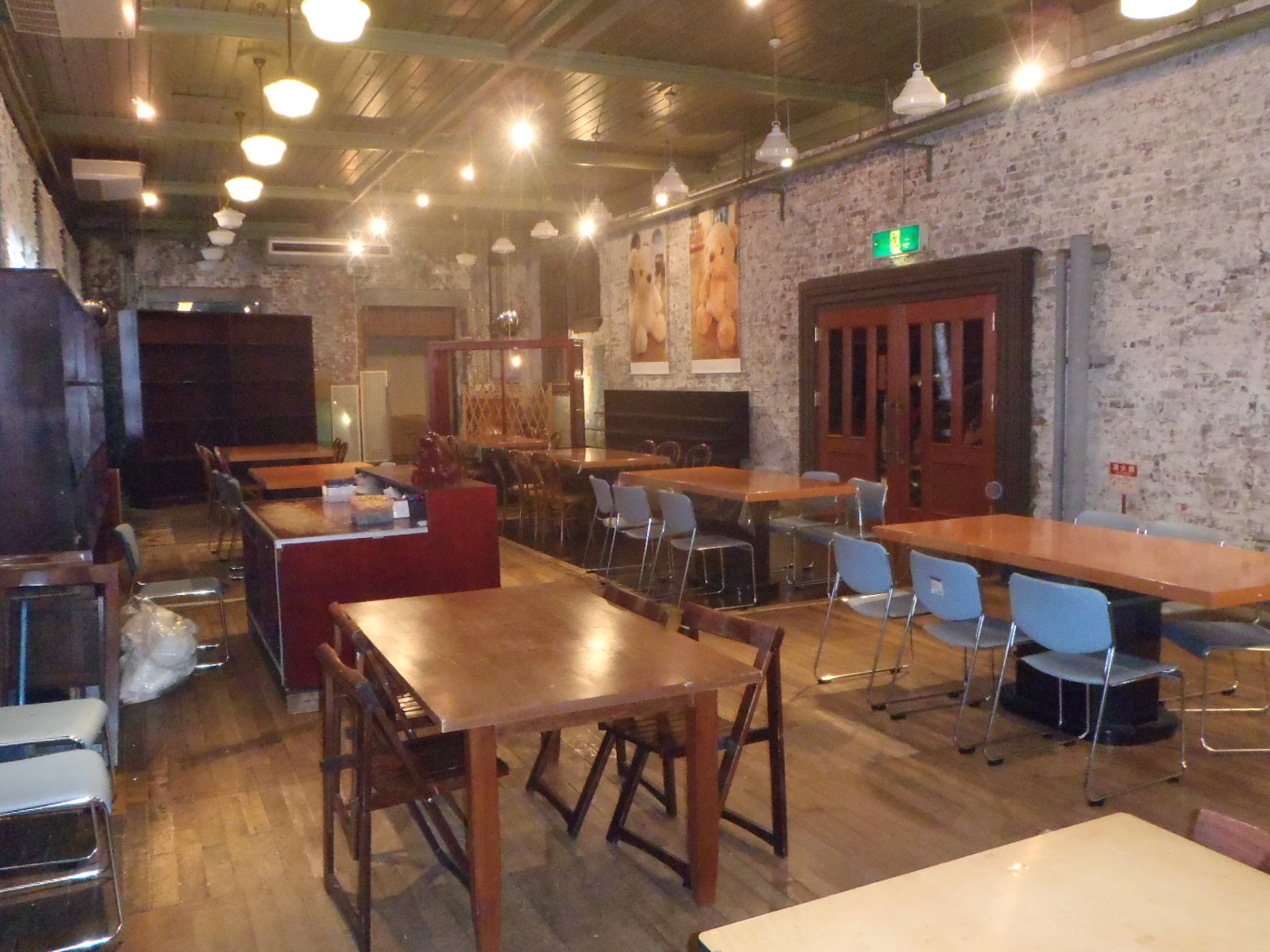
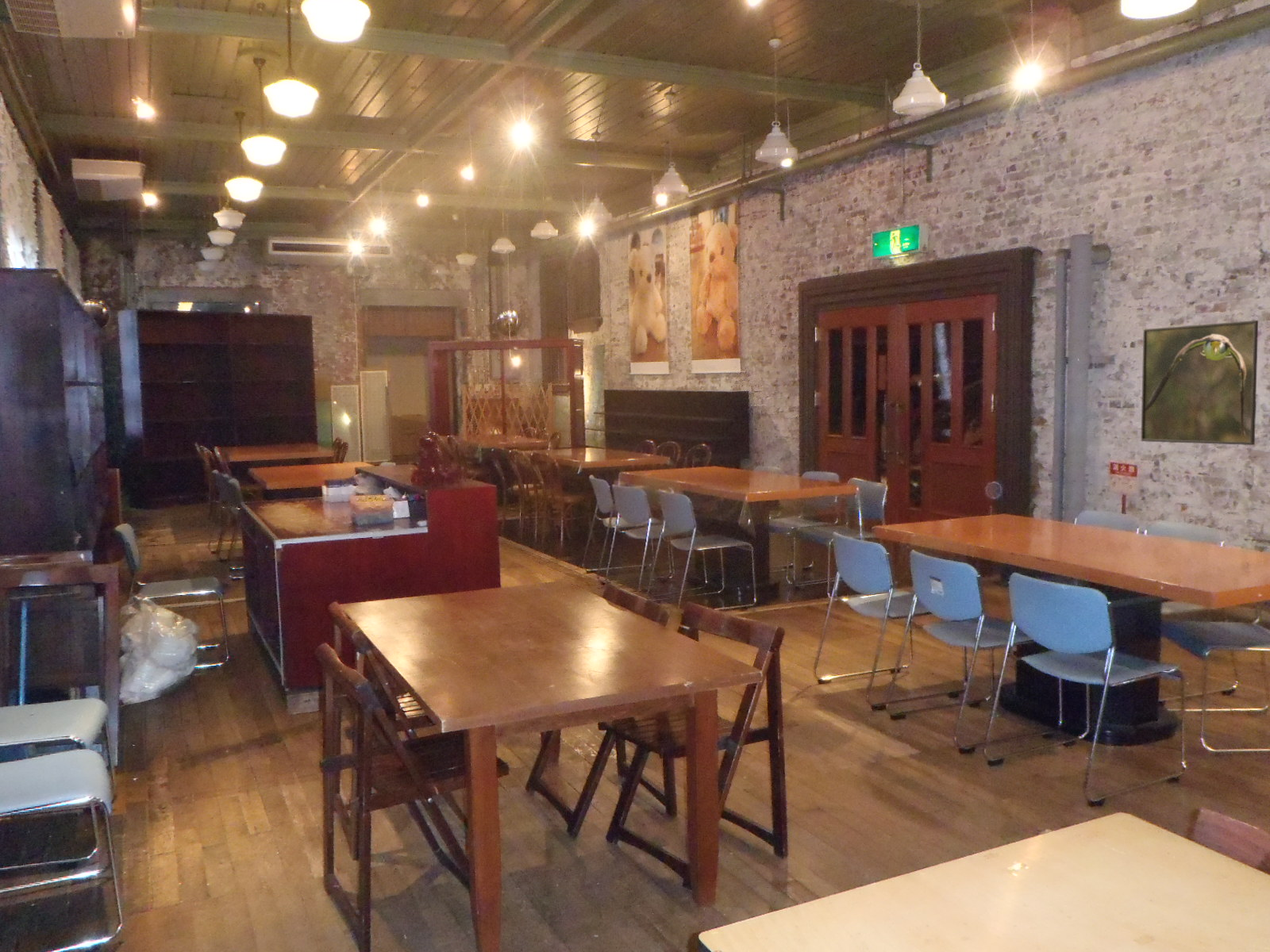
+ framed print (1196, 384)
